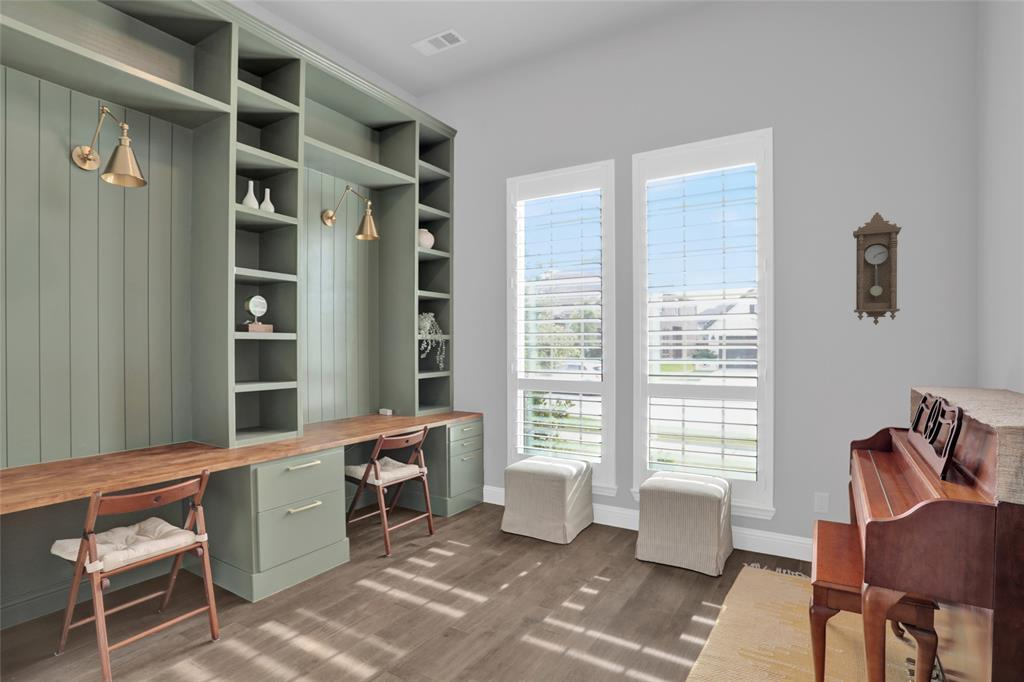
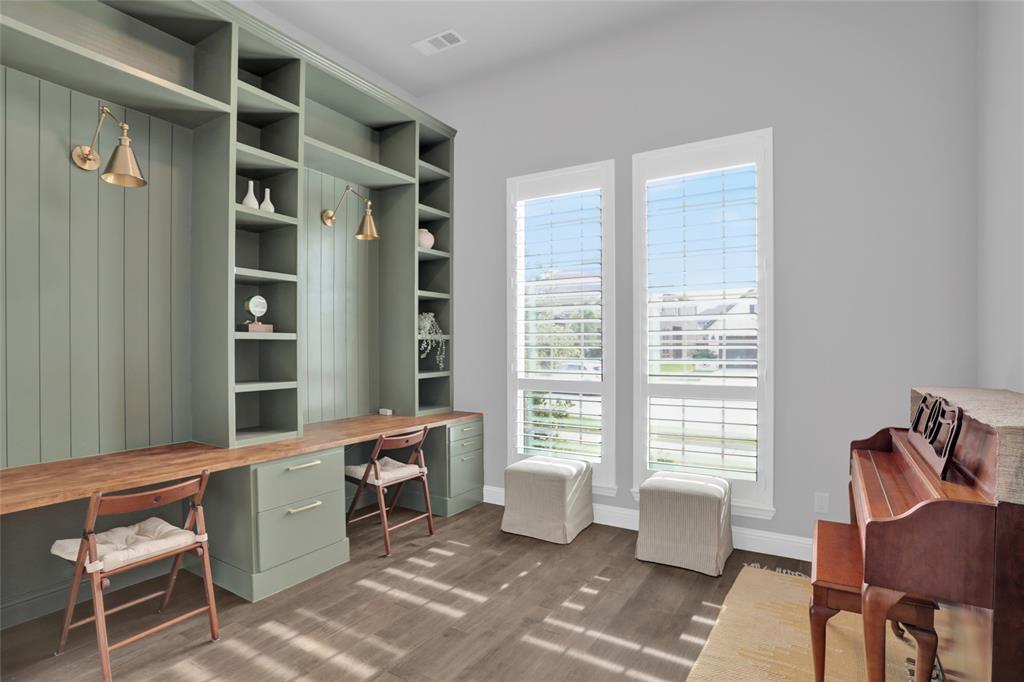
- pendulum clock (876, 269)
